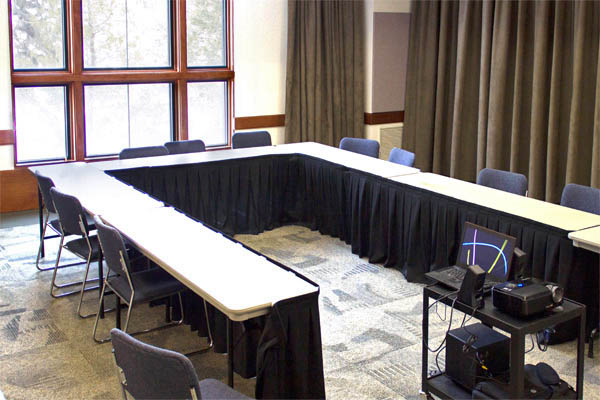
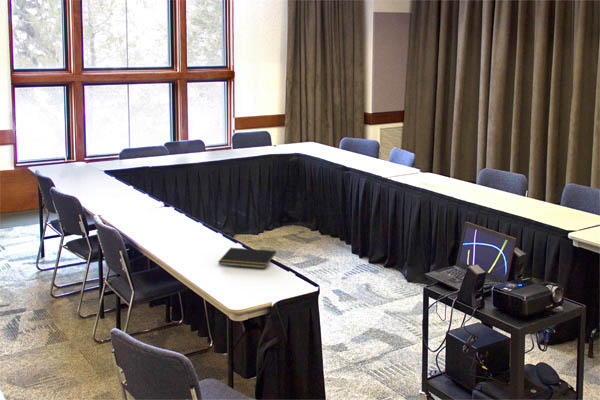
+ notepad (247, 257)
